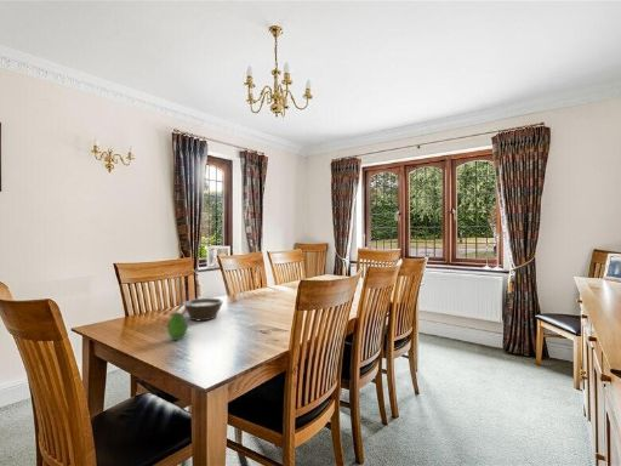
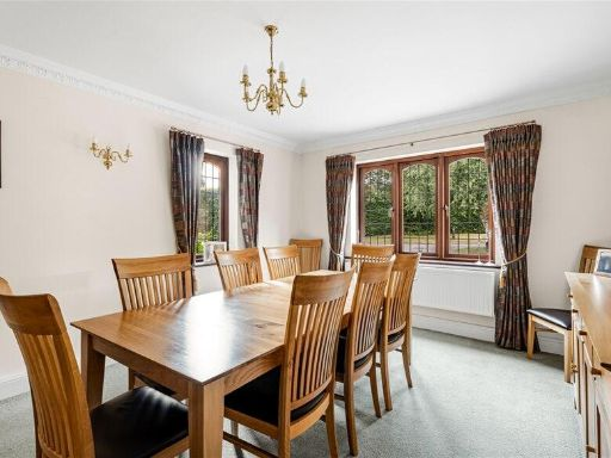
- fruit (177, 325)
- bowl (203, 309)
